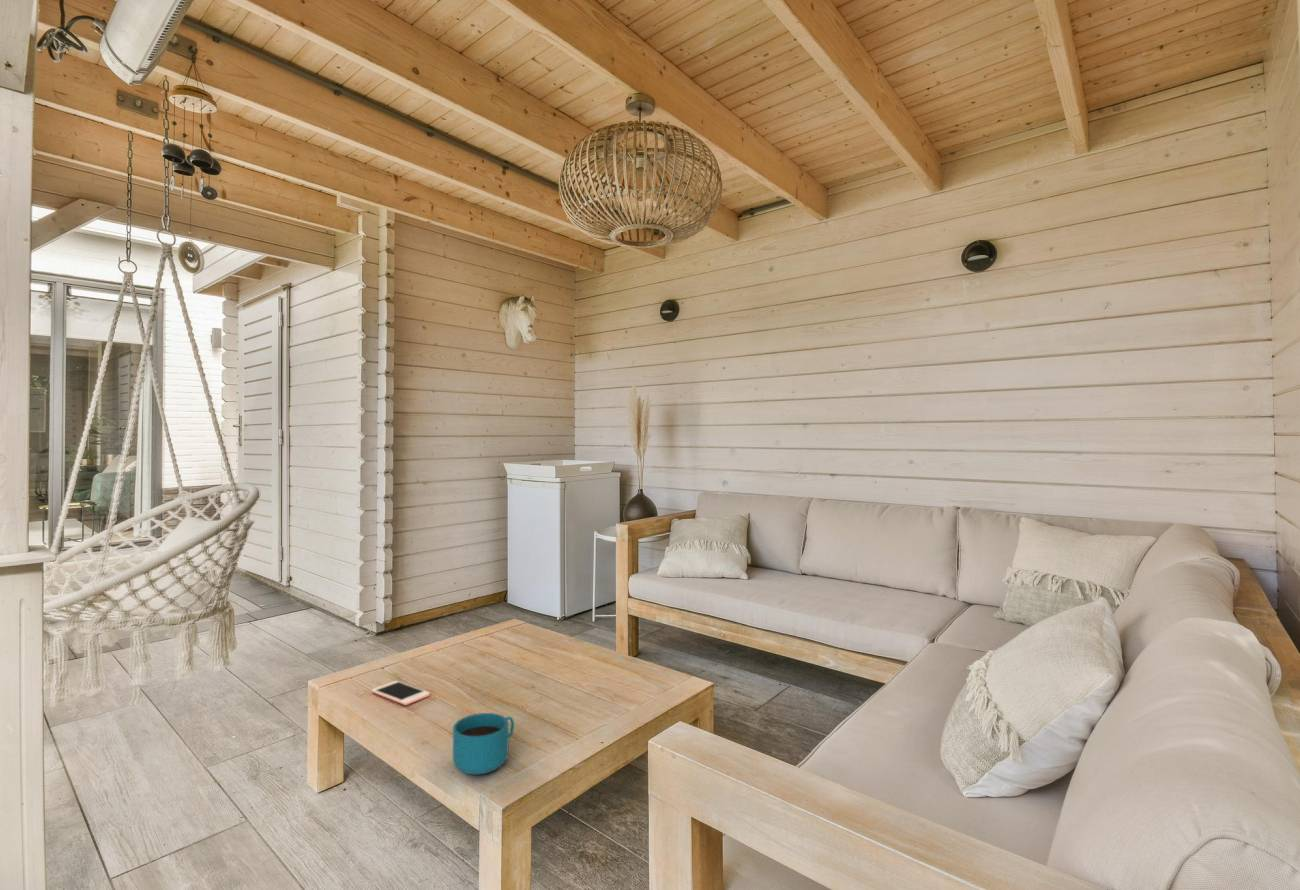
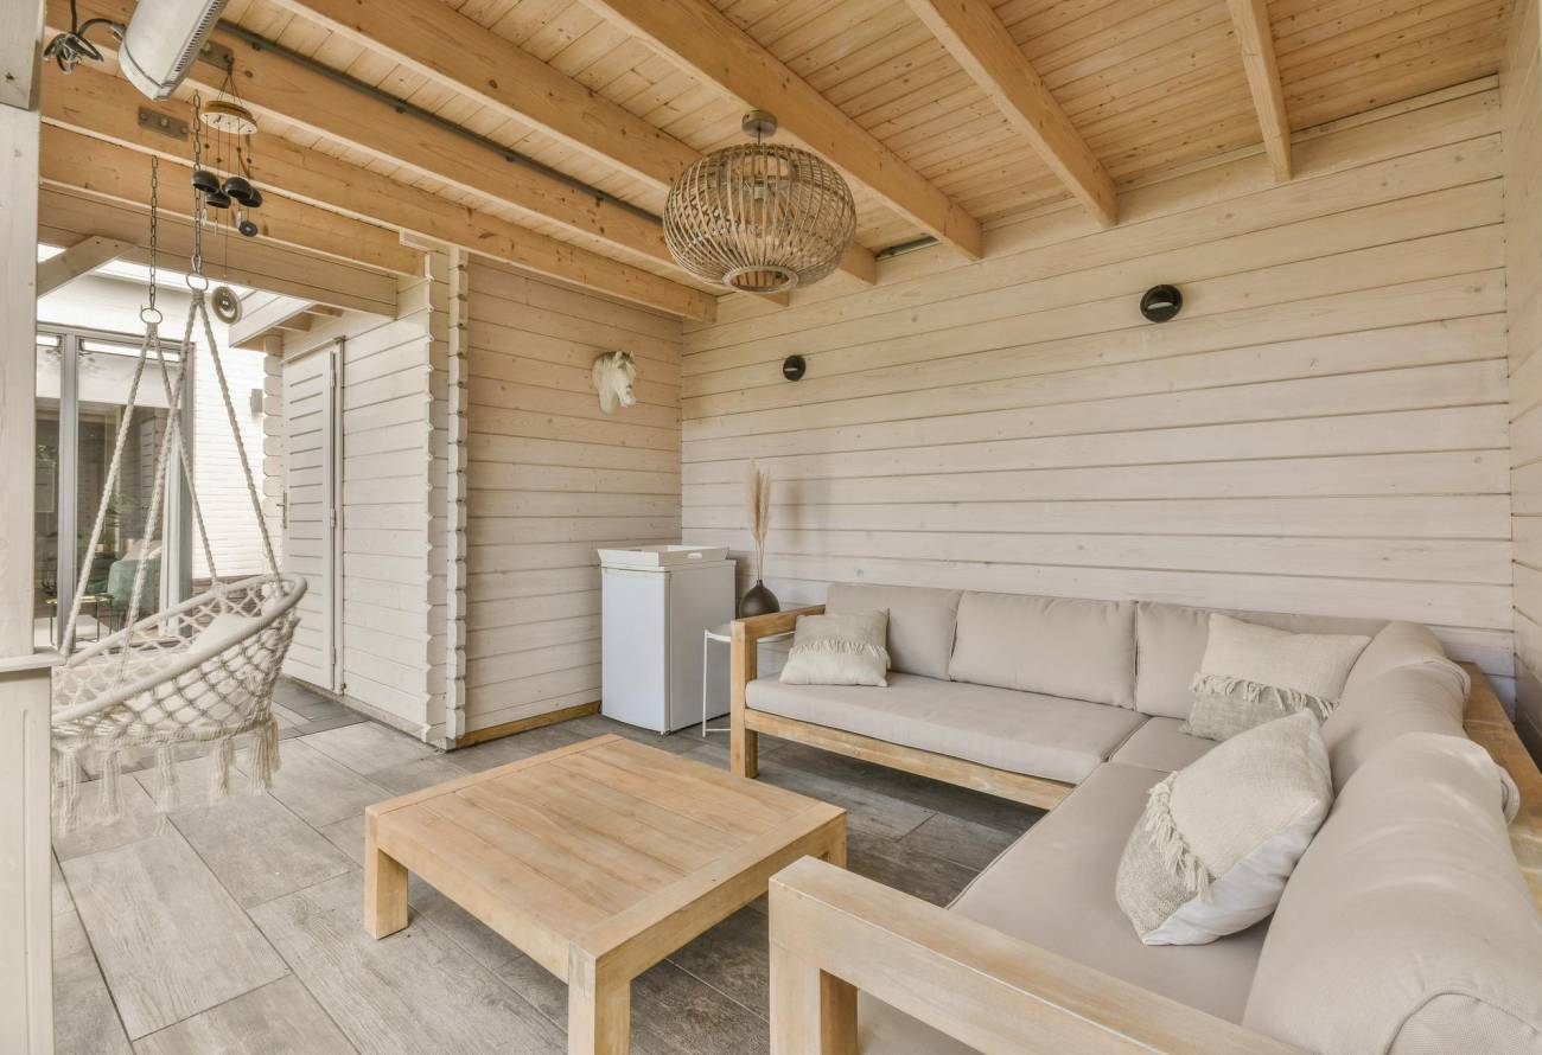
- cell phone (400, 692)
- cup (487, 741)
